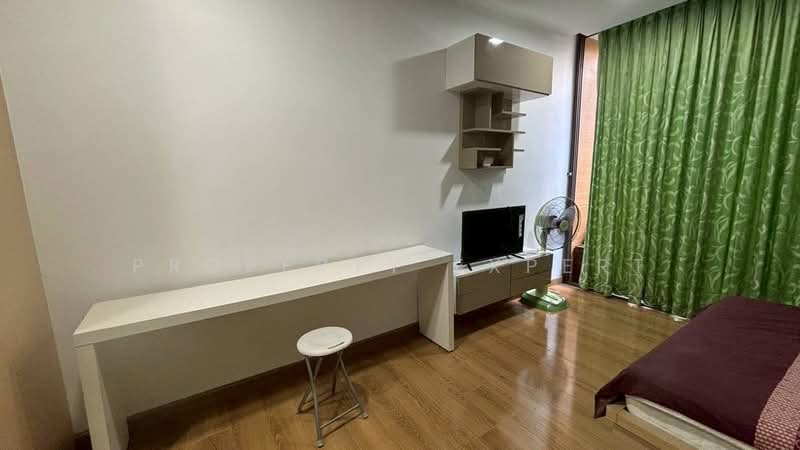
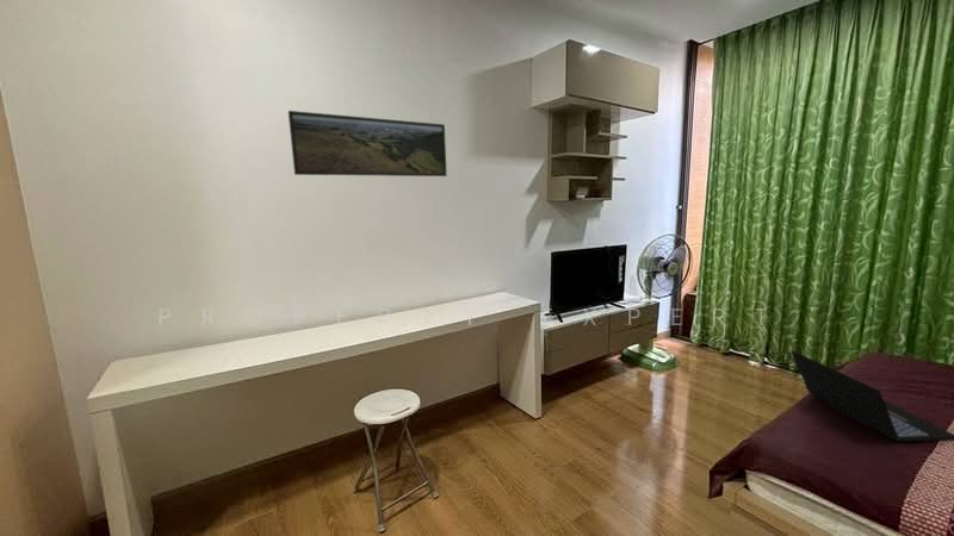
+ laptop (867, 391)
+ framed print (376, 147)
